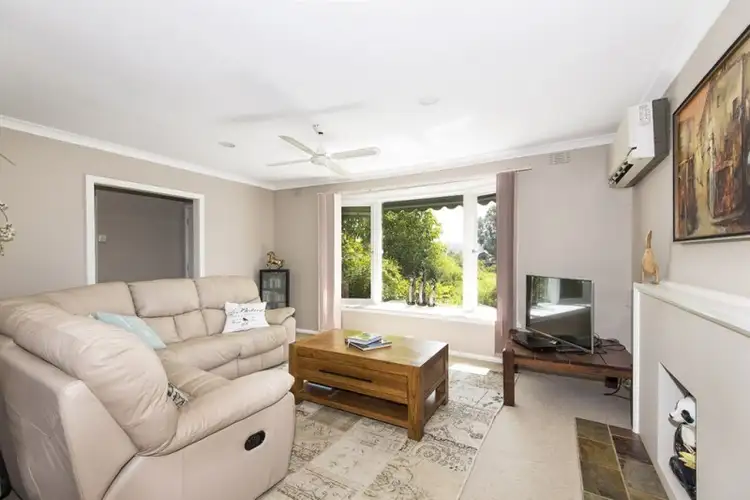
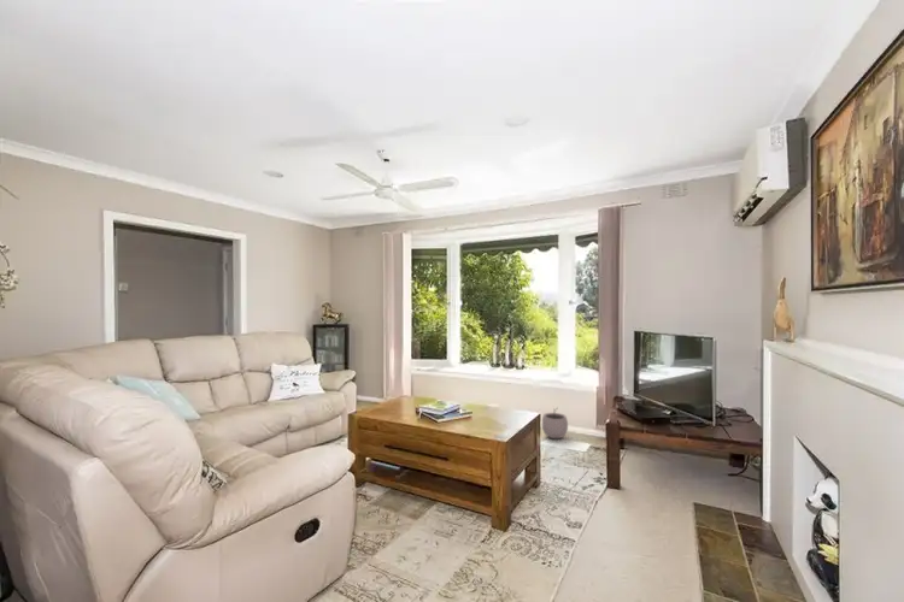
+ plant pot (554, 421)
